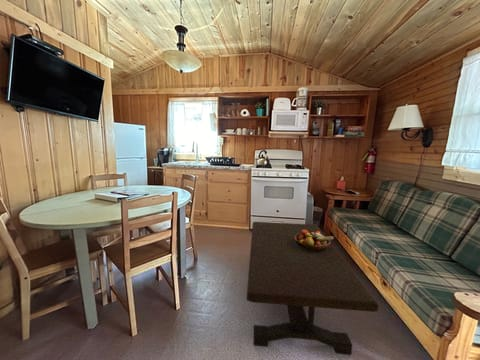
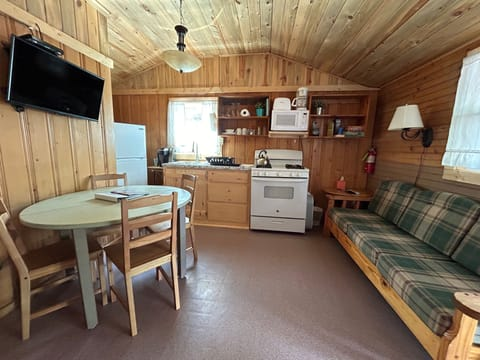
- coffee table (291, 274)
- fruit bowl (312, 237)
